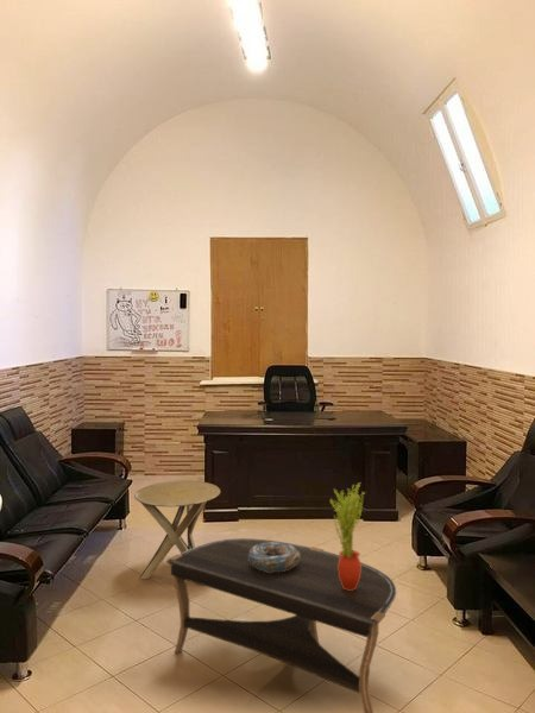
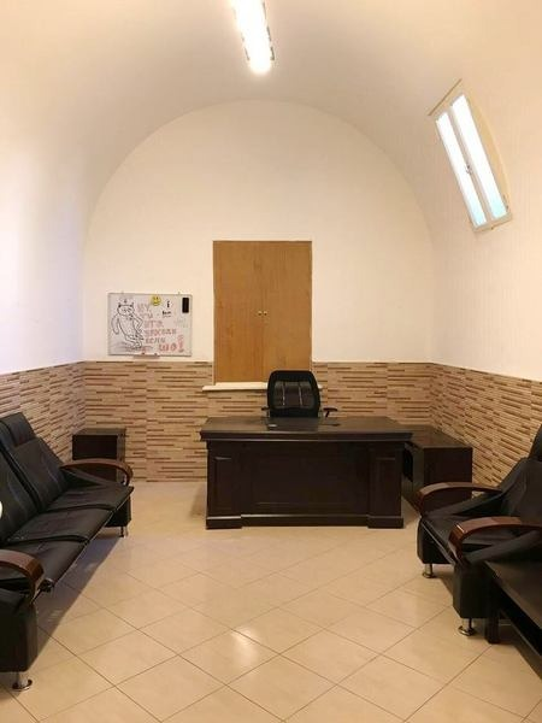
- decorative bowl (273, 556)
- coffee table (290, 617)
- side table (178, 531)
- potted plant (347, 534)
